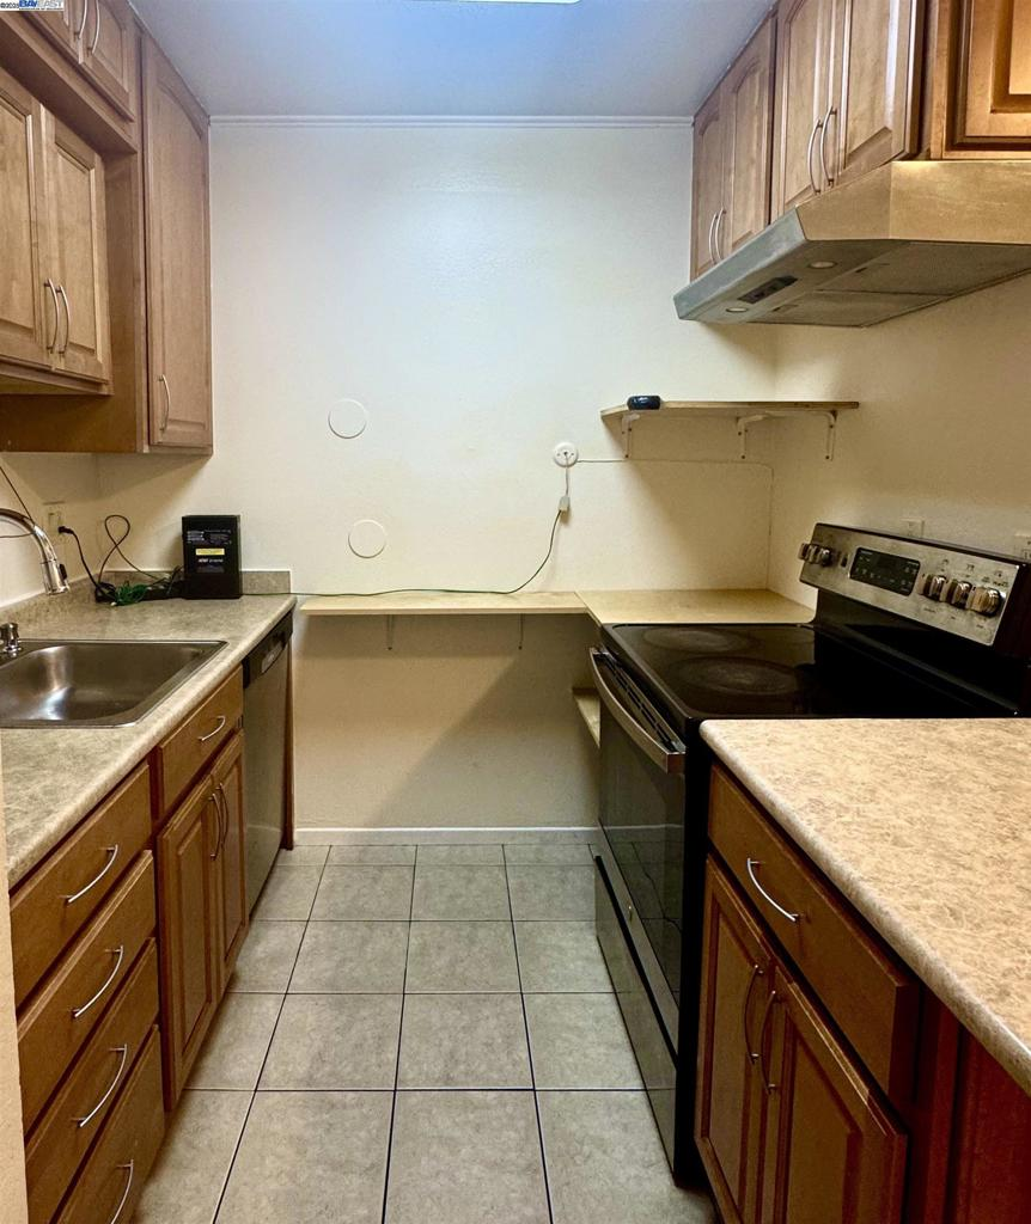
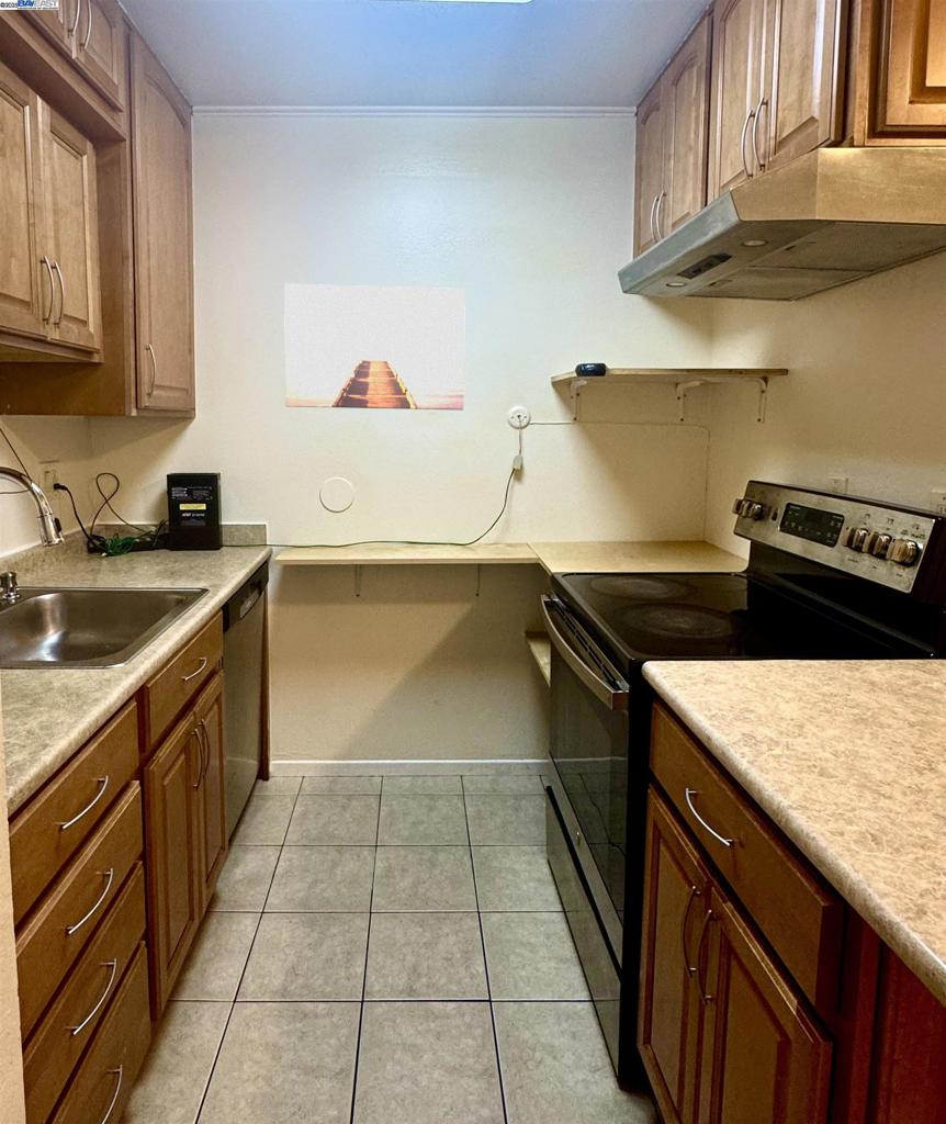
+ wall art (375, 348)
